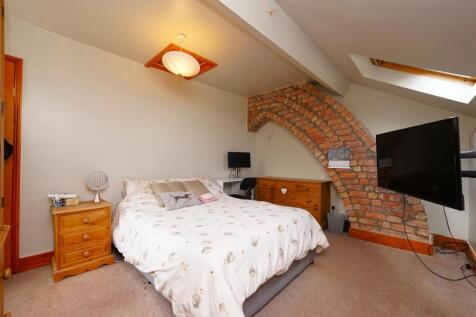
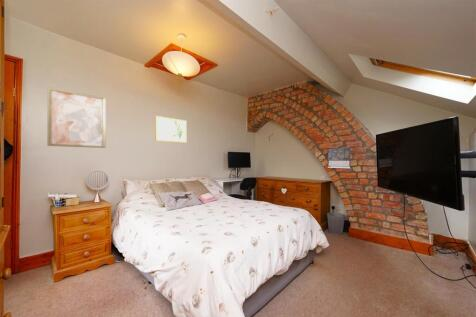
+ wall art (171, 130)
+ wall art (78, 119)
